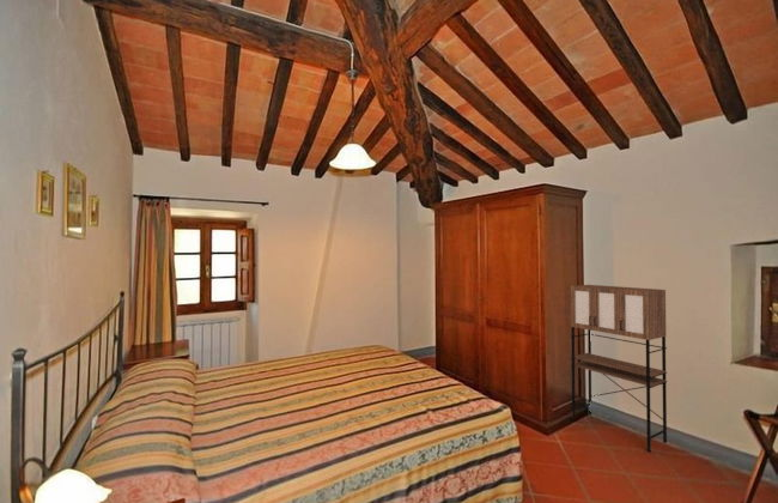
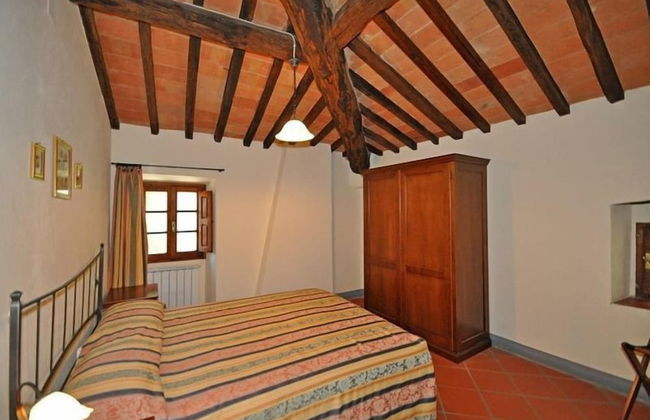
- cabinet (614, 359)
